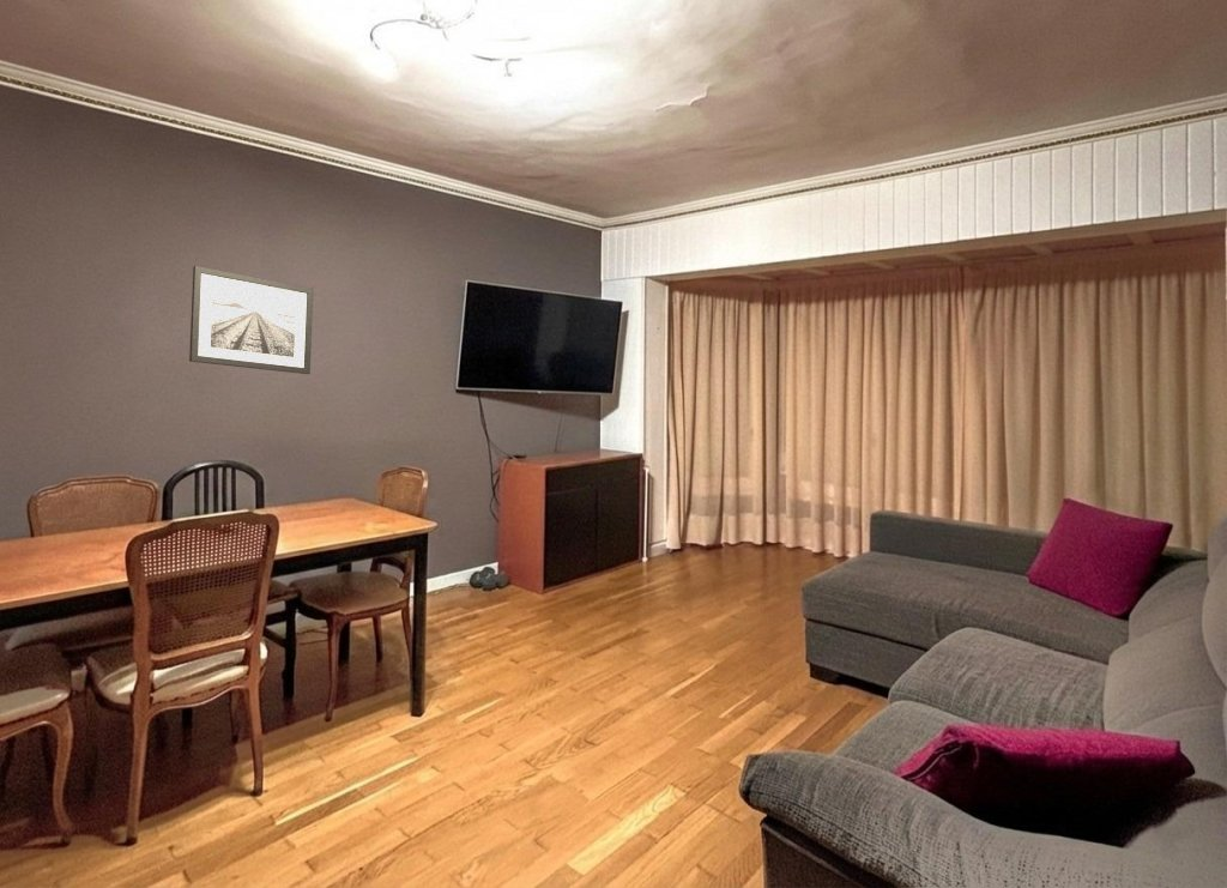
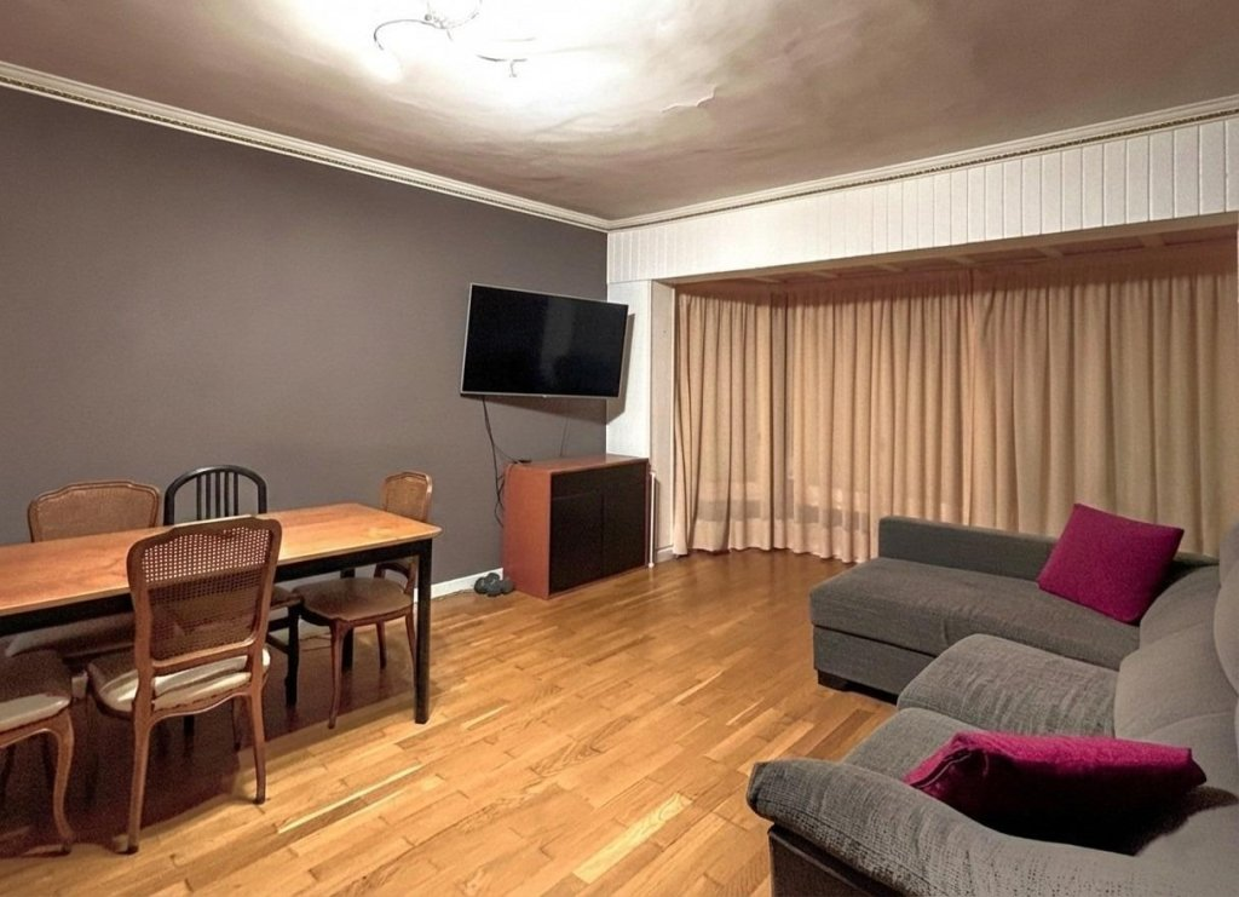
- wall art (254, 322)
